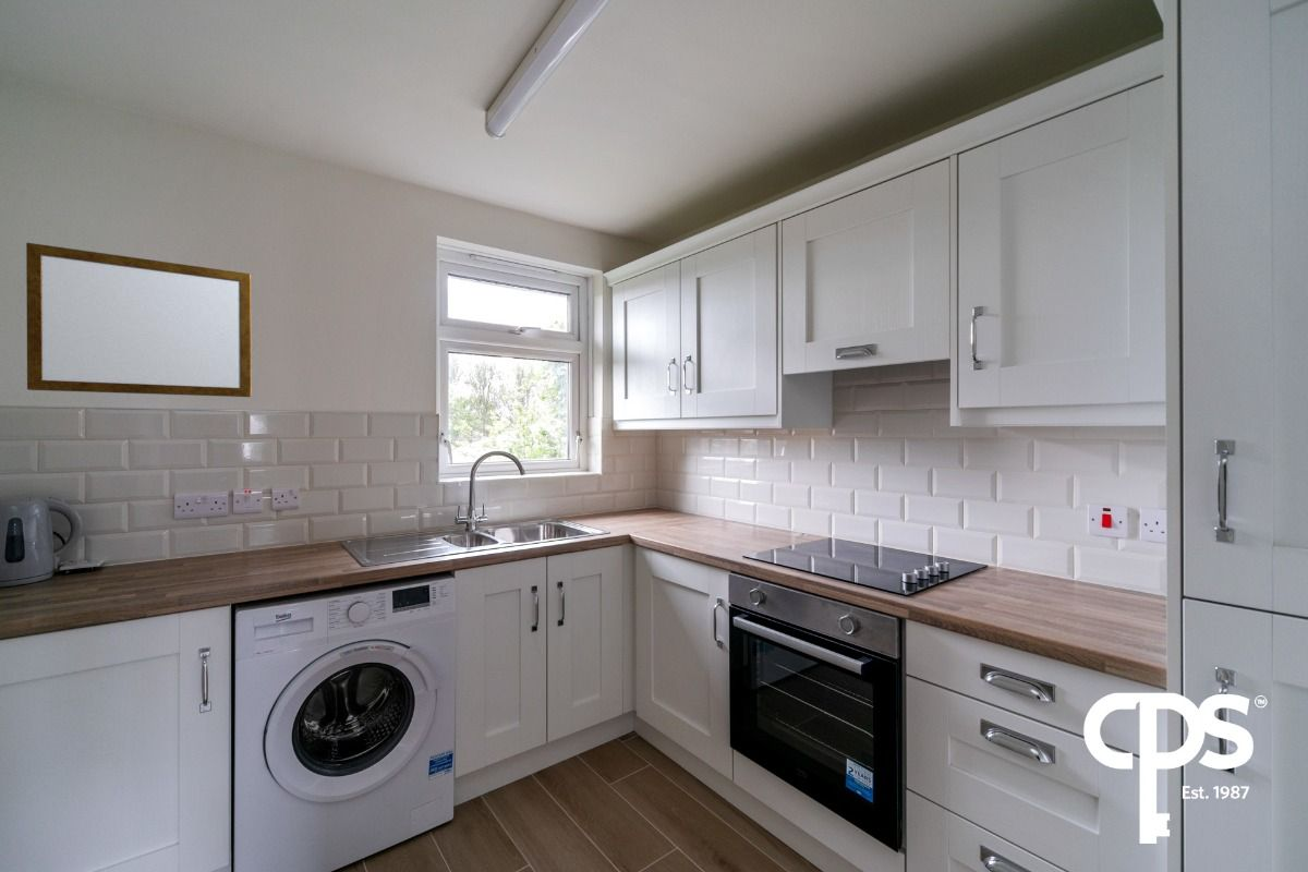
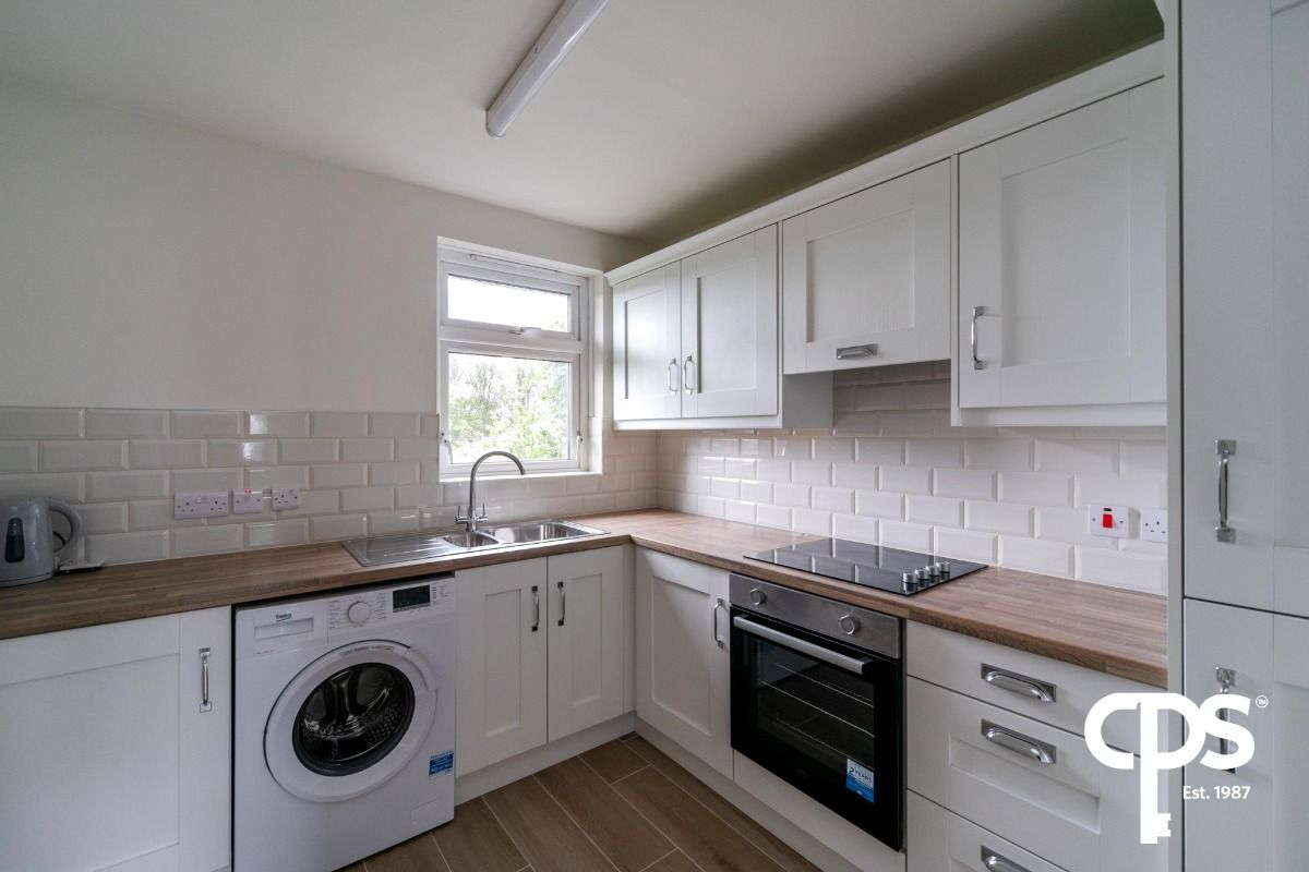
- writing board (149, 327)
